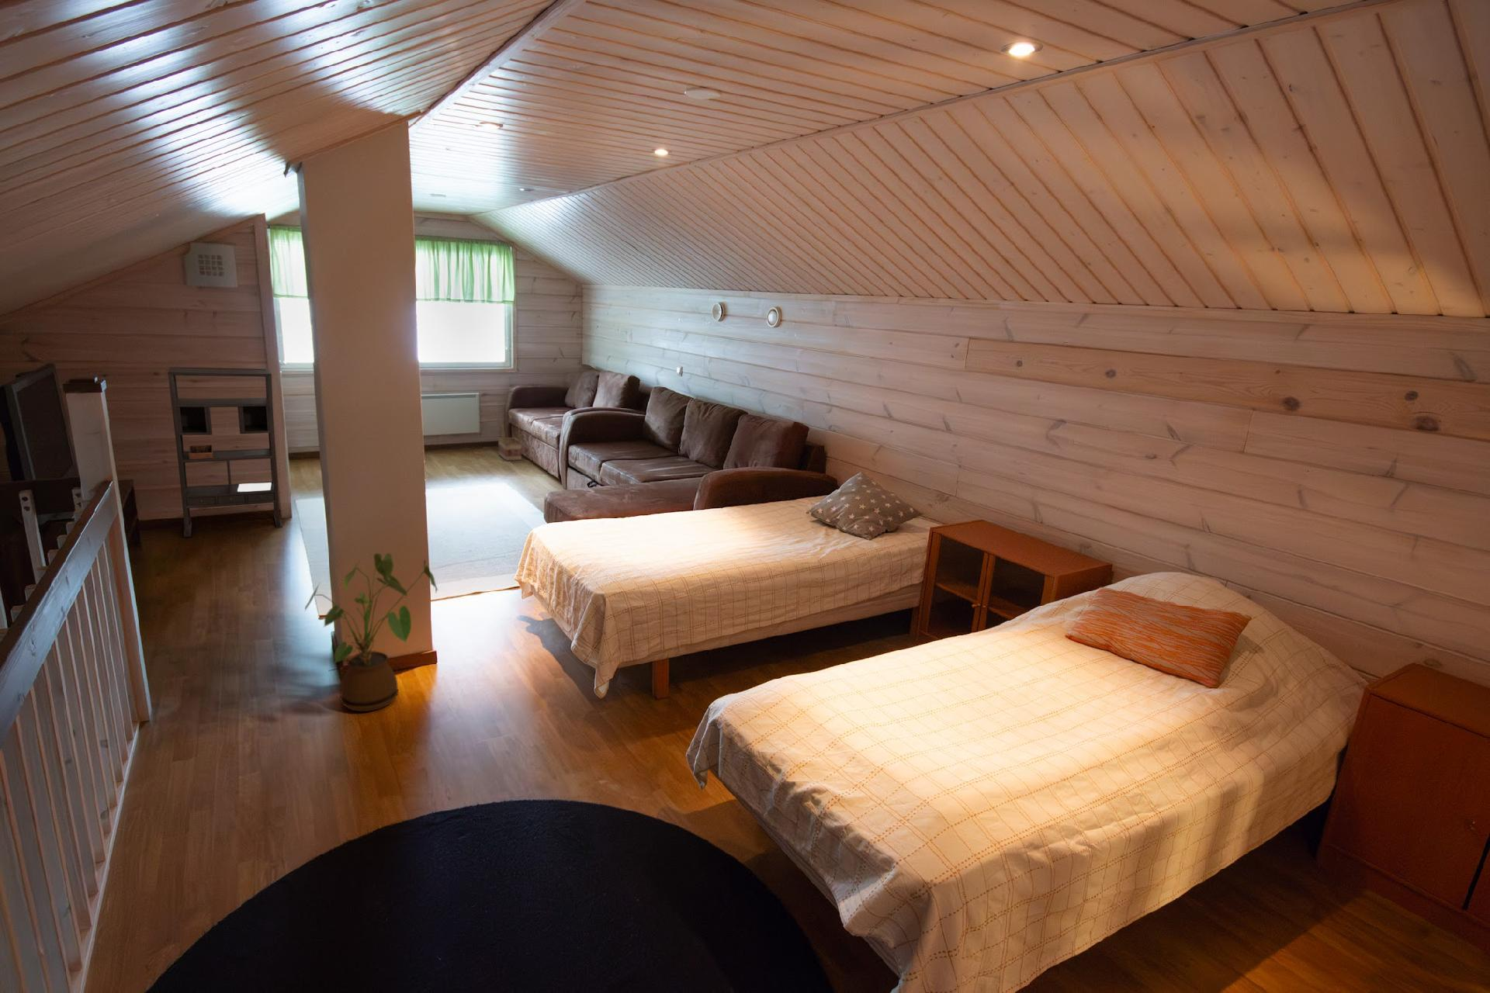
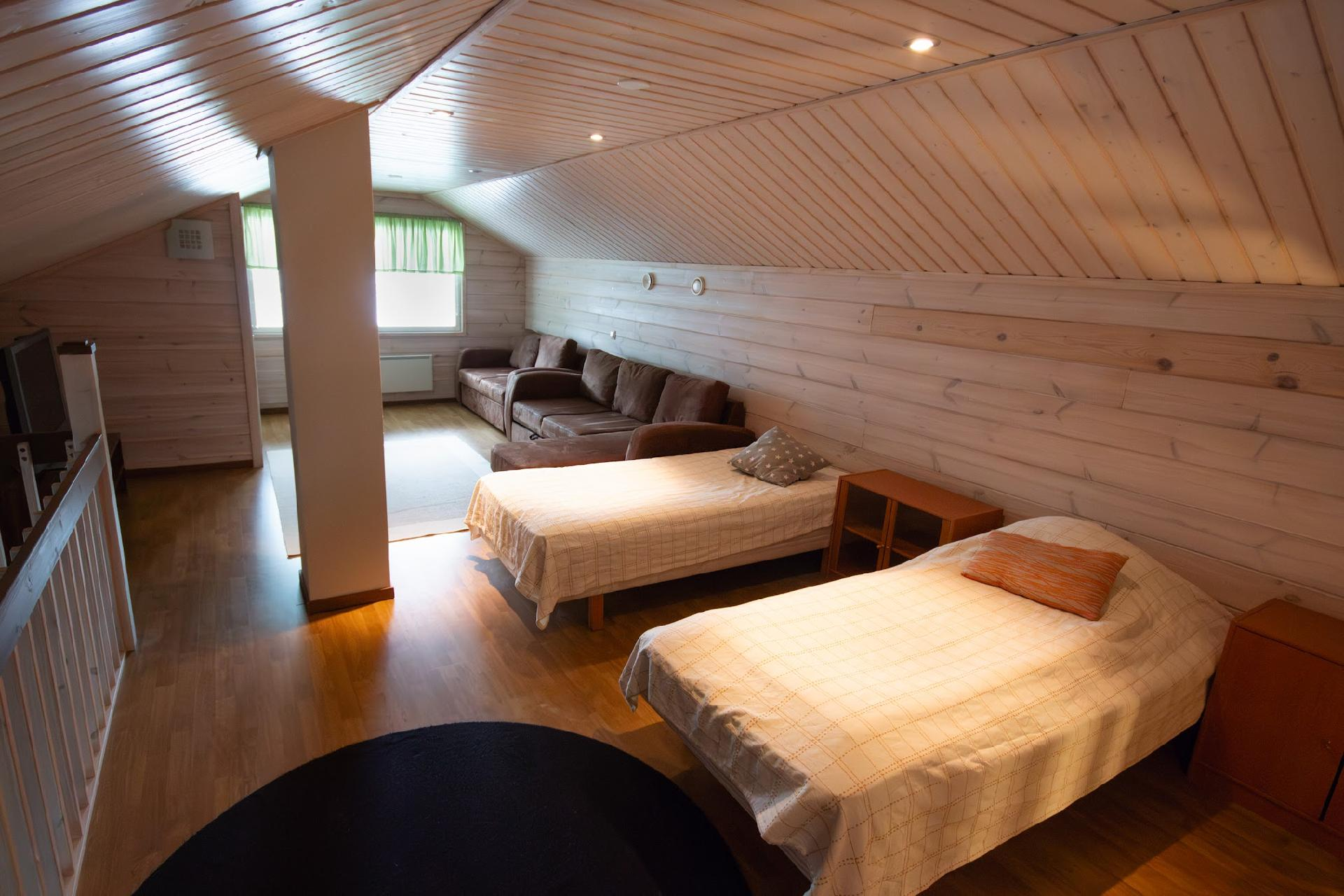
- bookshelf (227, 450)
- house plant (375, 635)
- basket (510, 441)
